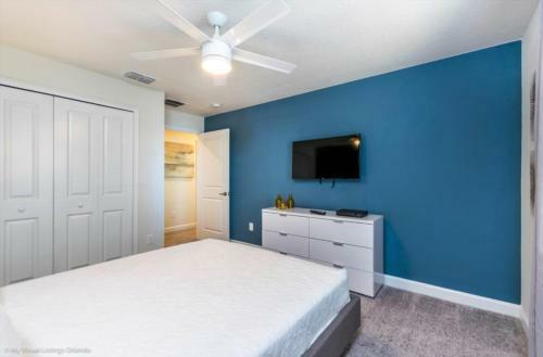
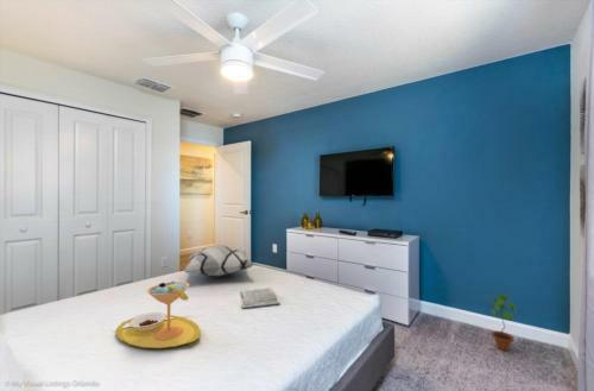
+ decorative pillow (219, 260)
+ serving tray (162, 302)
+ book (258, 295)
+ potted plant (503, 321)
